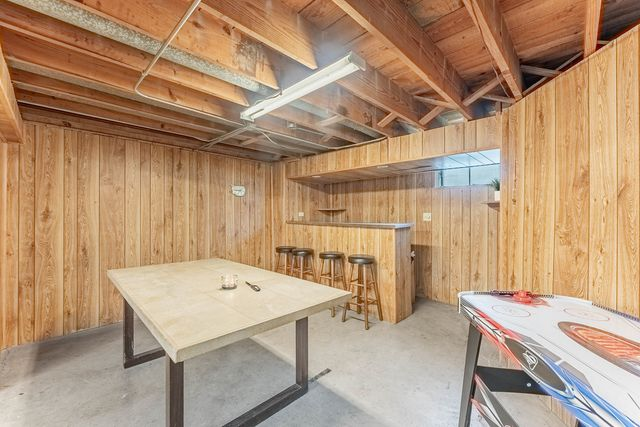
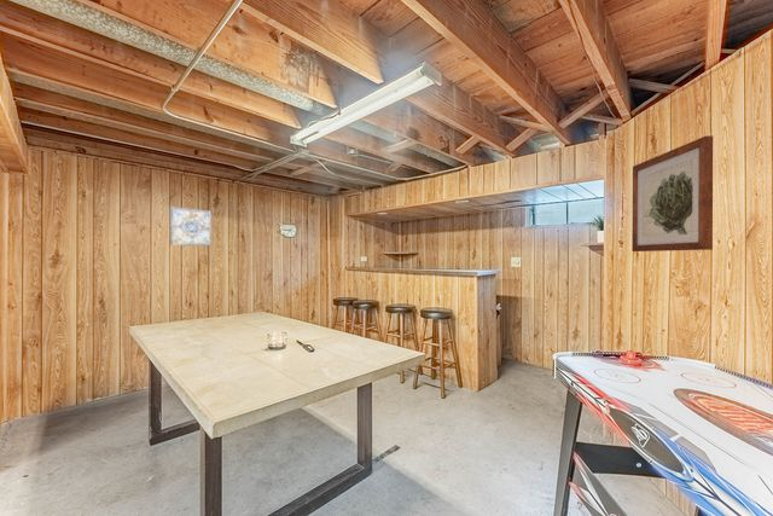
+ wall art (191, 227)
+ wall art (666, 202)
